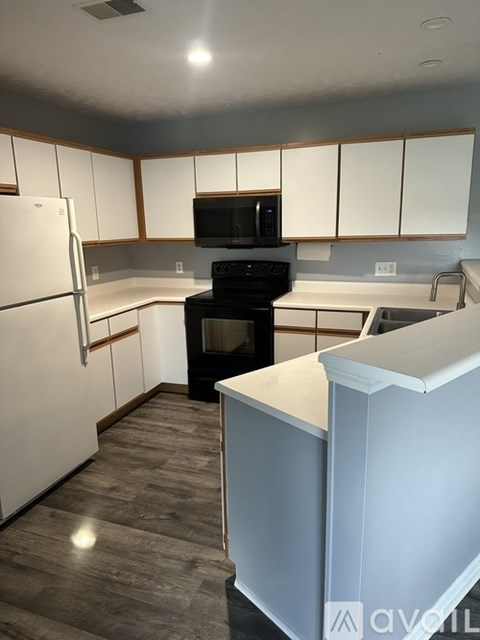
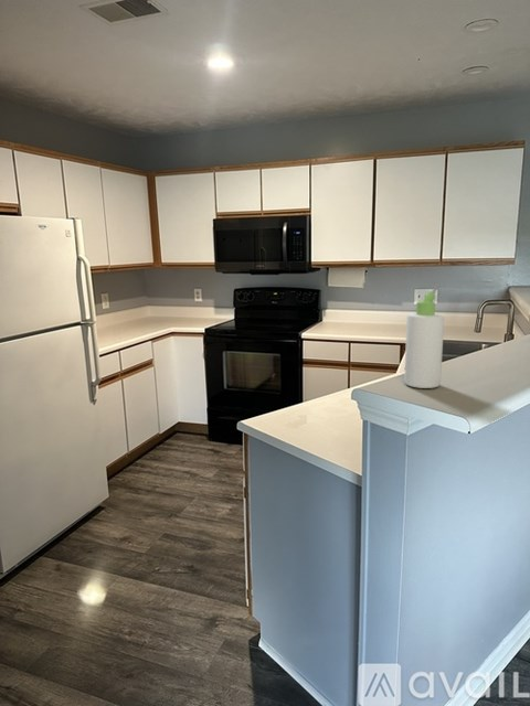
+ bottle (425, 335)
